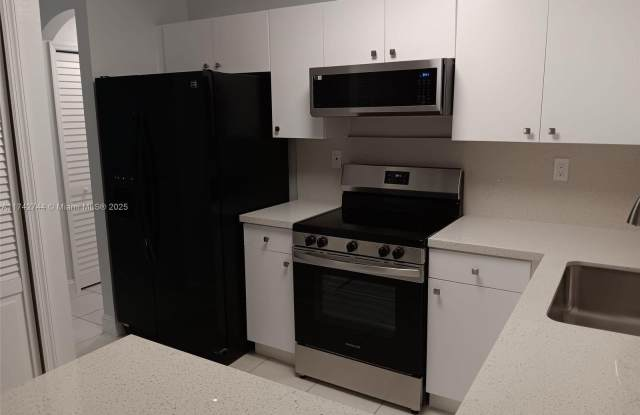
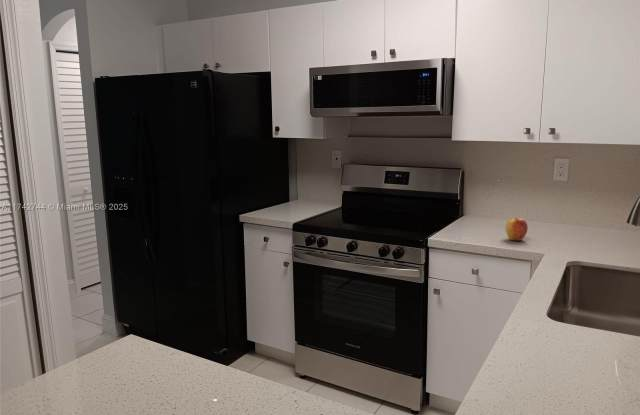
+ apple (516, 228)
